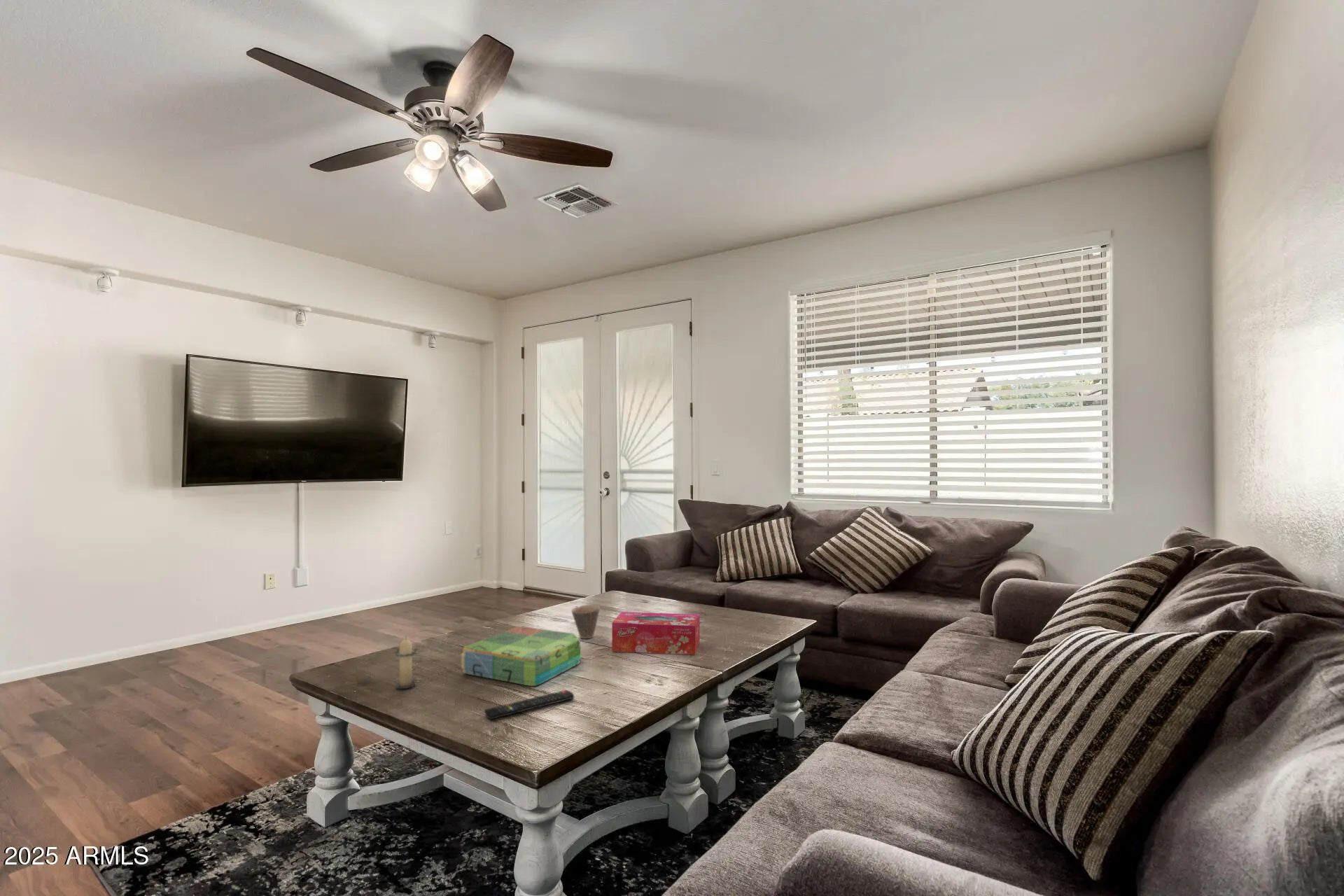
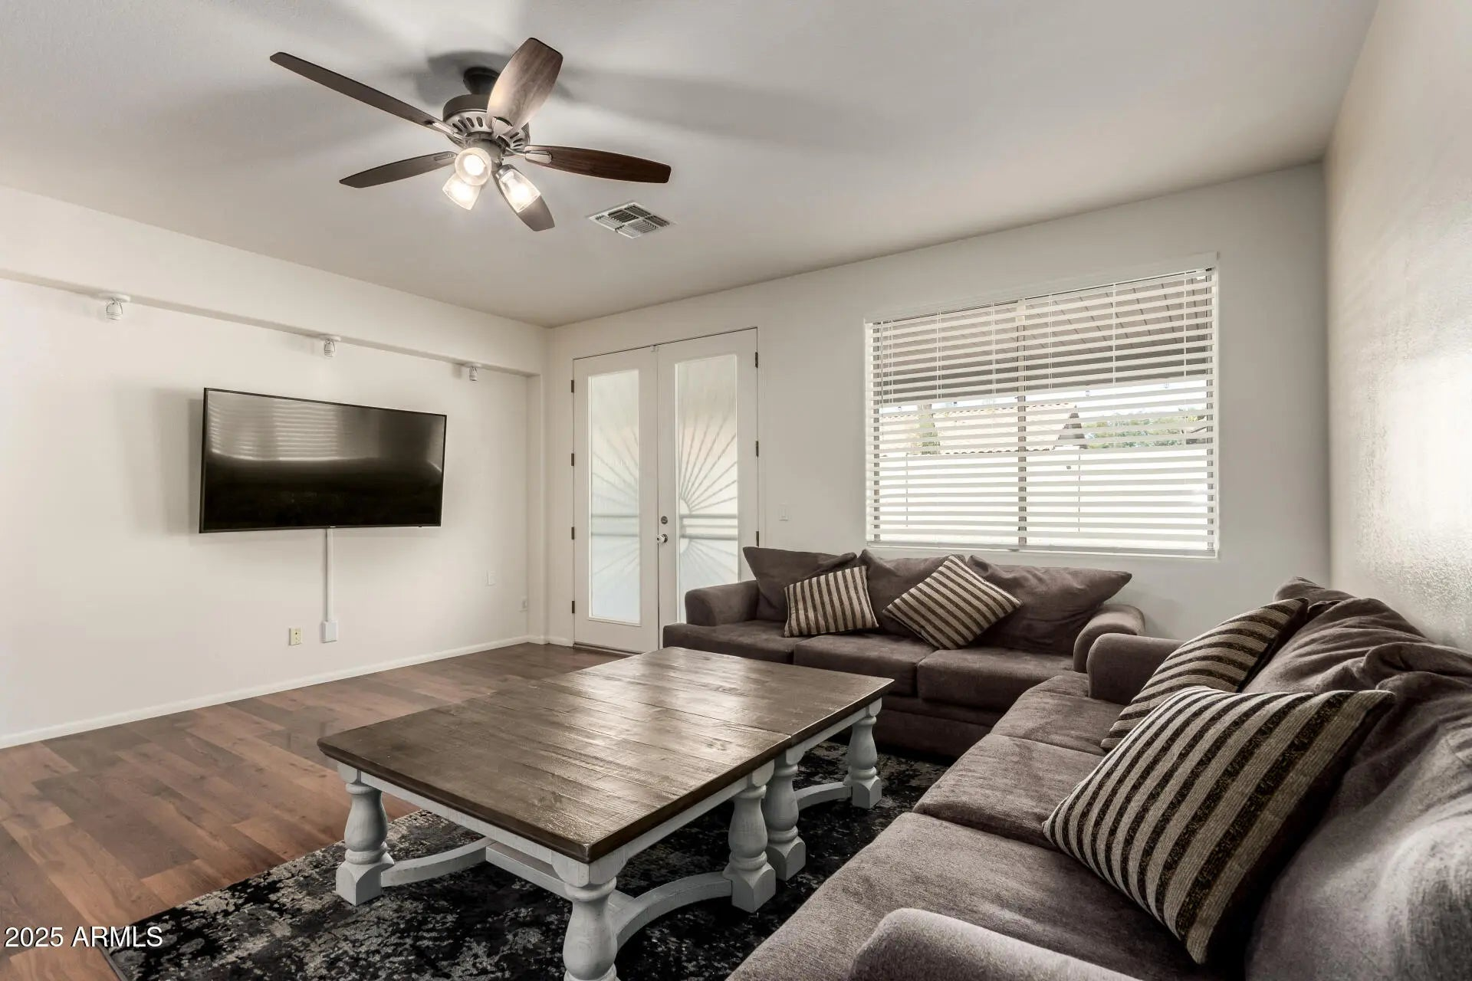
- tissue box (657, 632)
- board game (526, 652)
- cup (585, 622)
- candle (405, 661)
- remote control (531, 704)
